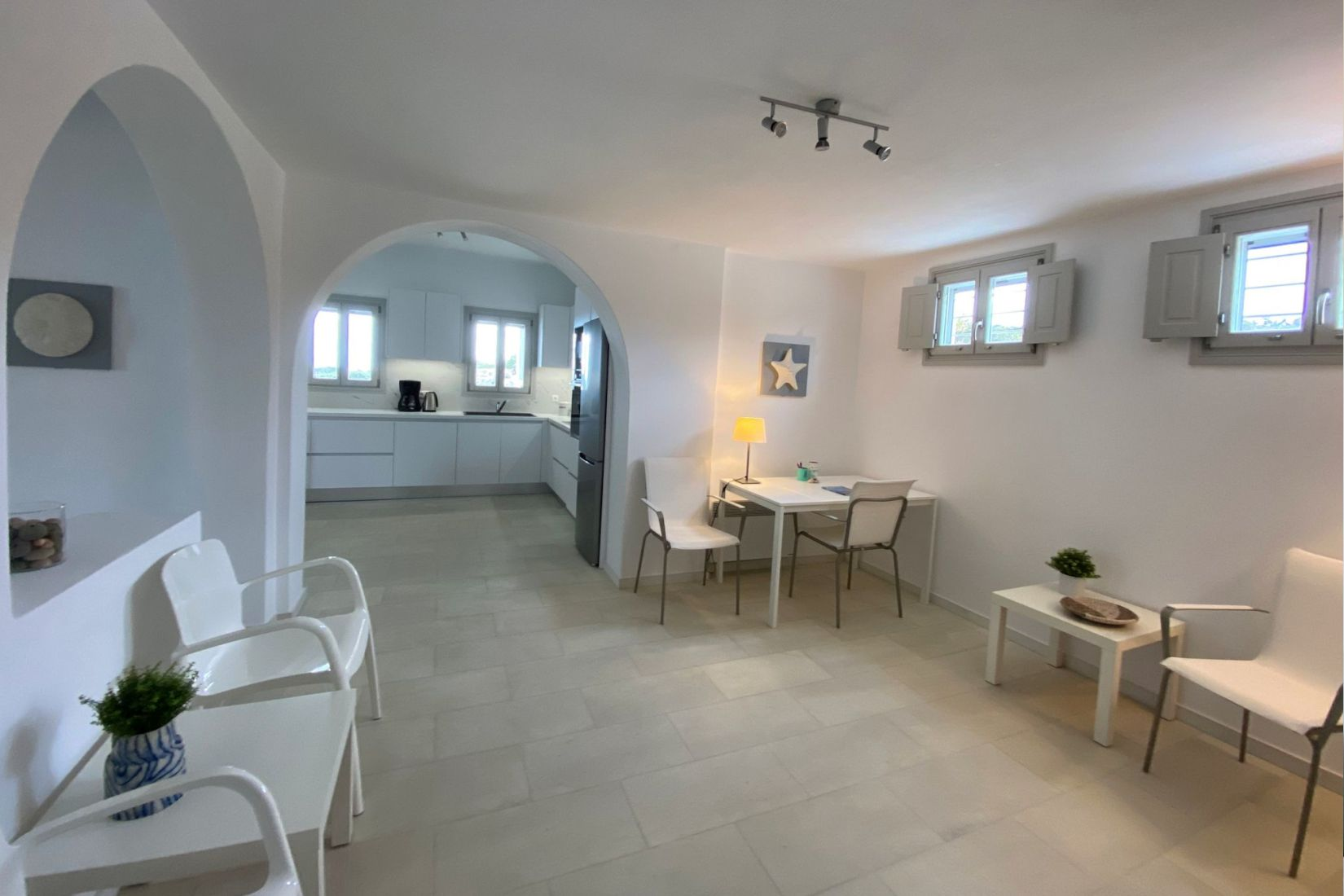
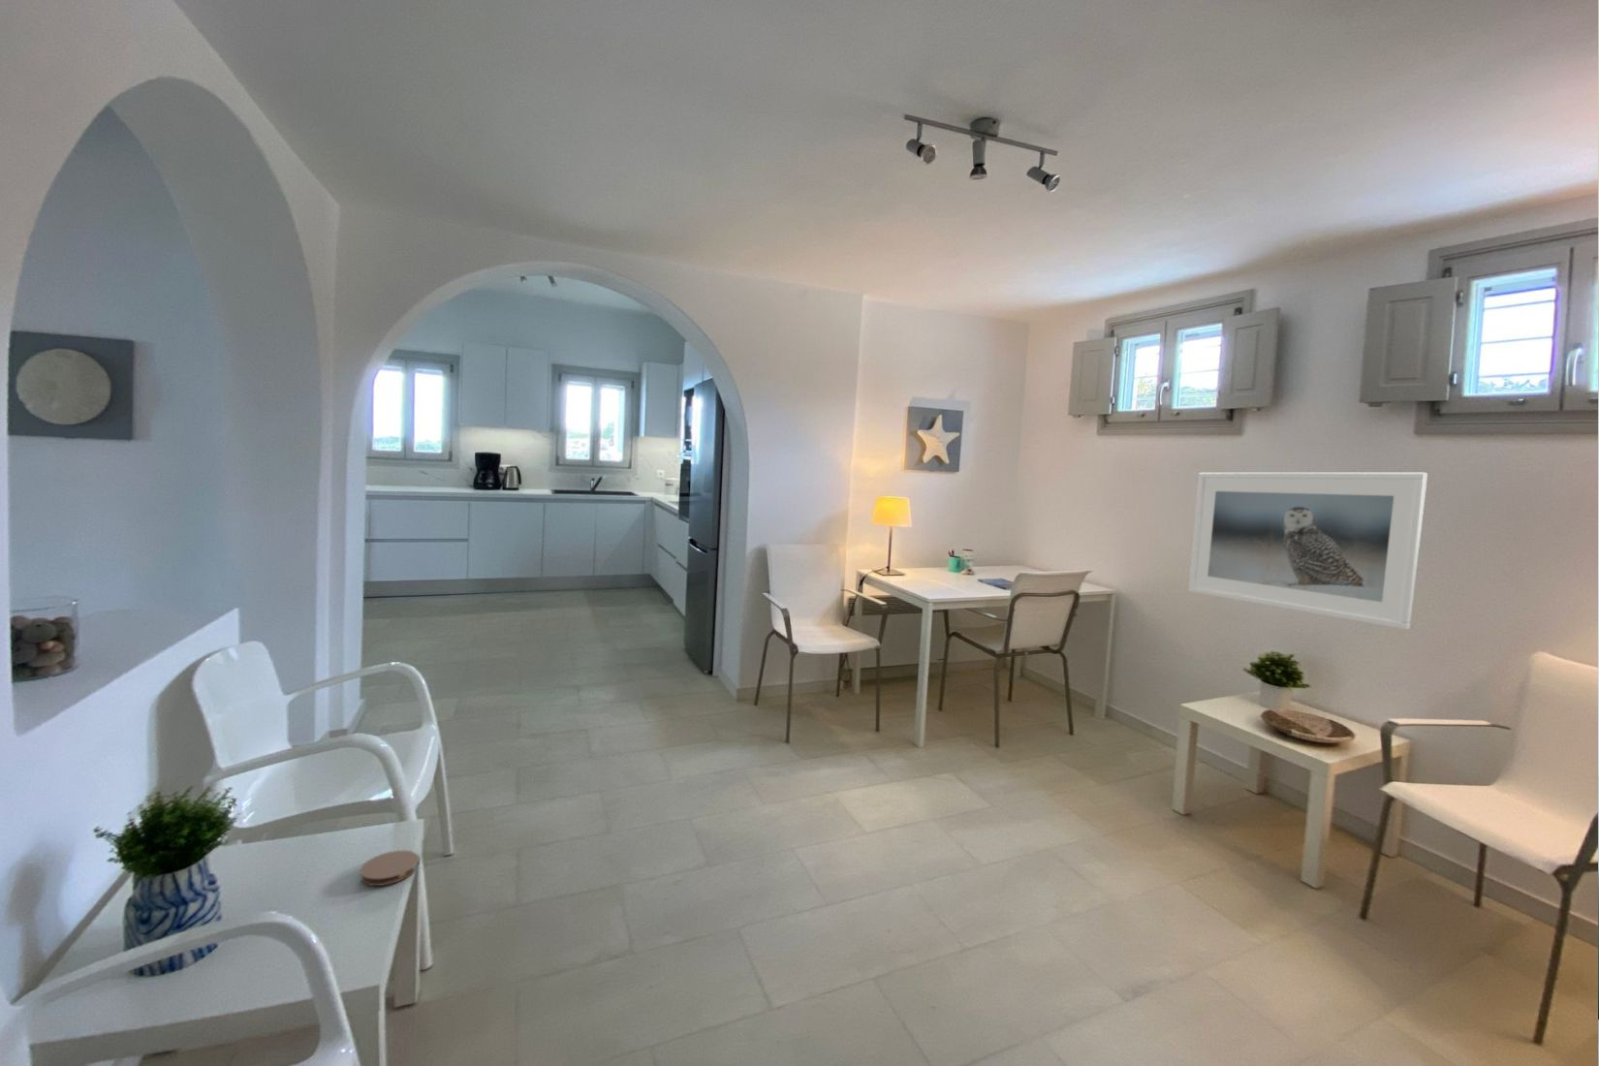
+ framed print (1290, 541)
+ coaster (389, 867)
